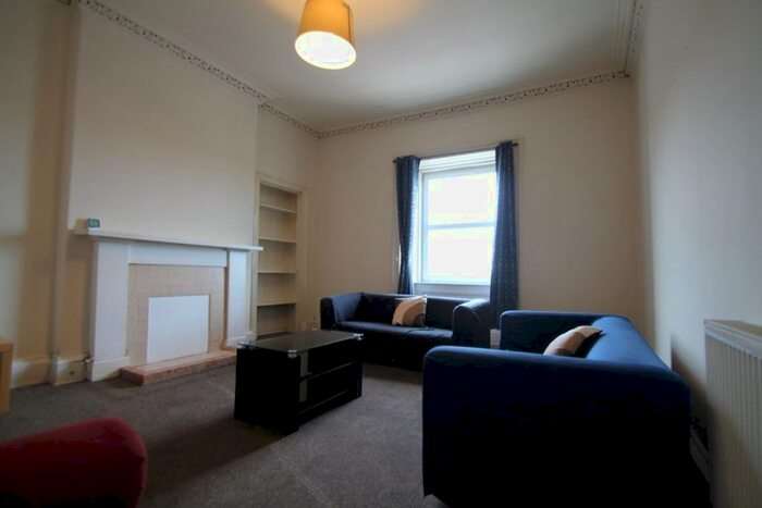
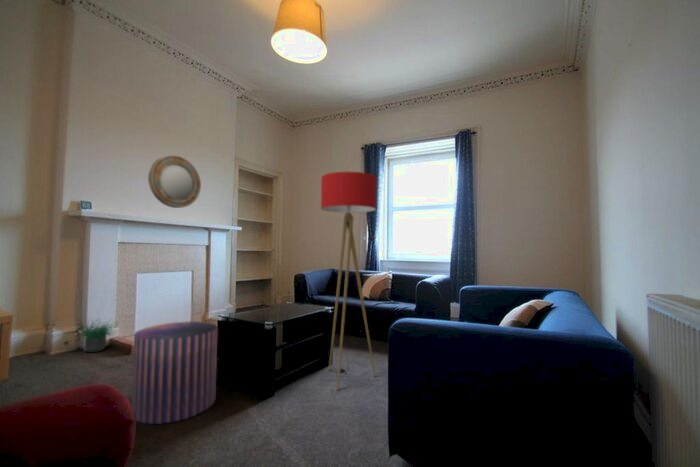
+ pouf (176, 366)
+ floor lamp (347, 276)
+ potted plant (96, 330)
+ home mirror (176, 181)
